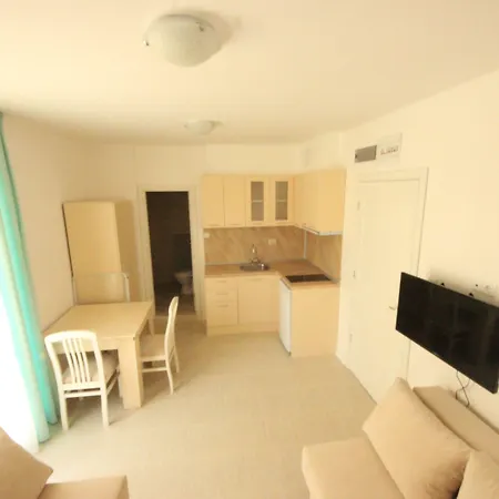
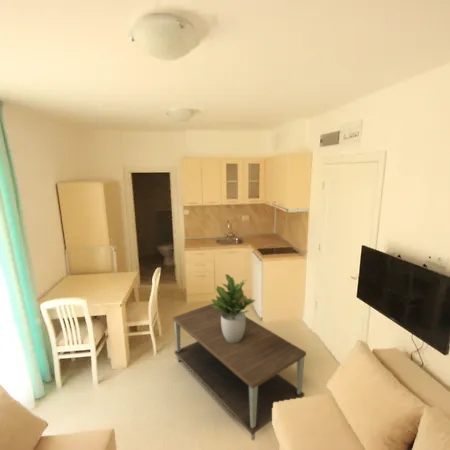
+ coffee table (232, 356)
+ potted plant (234, 306)
